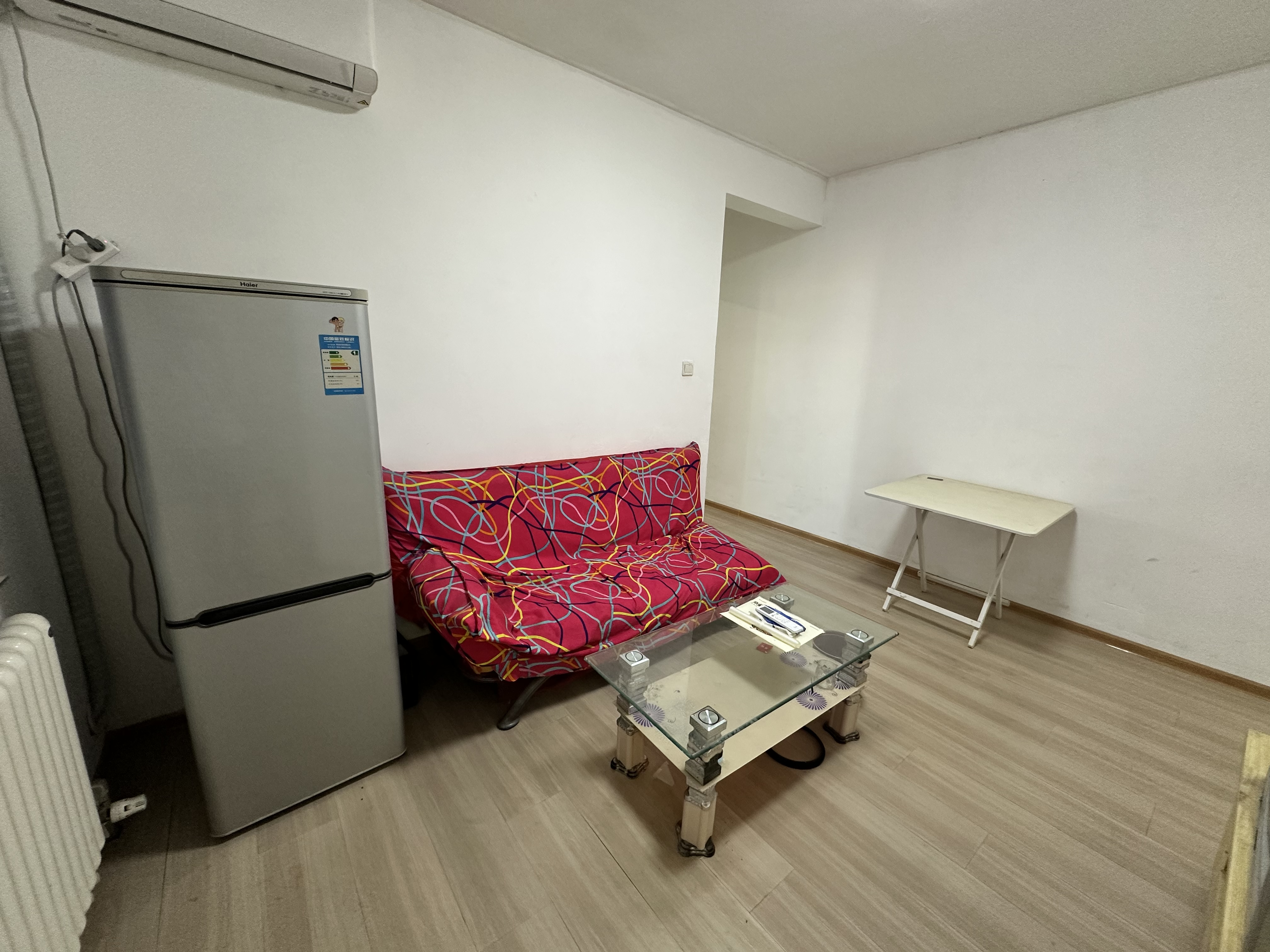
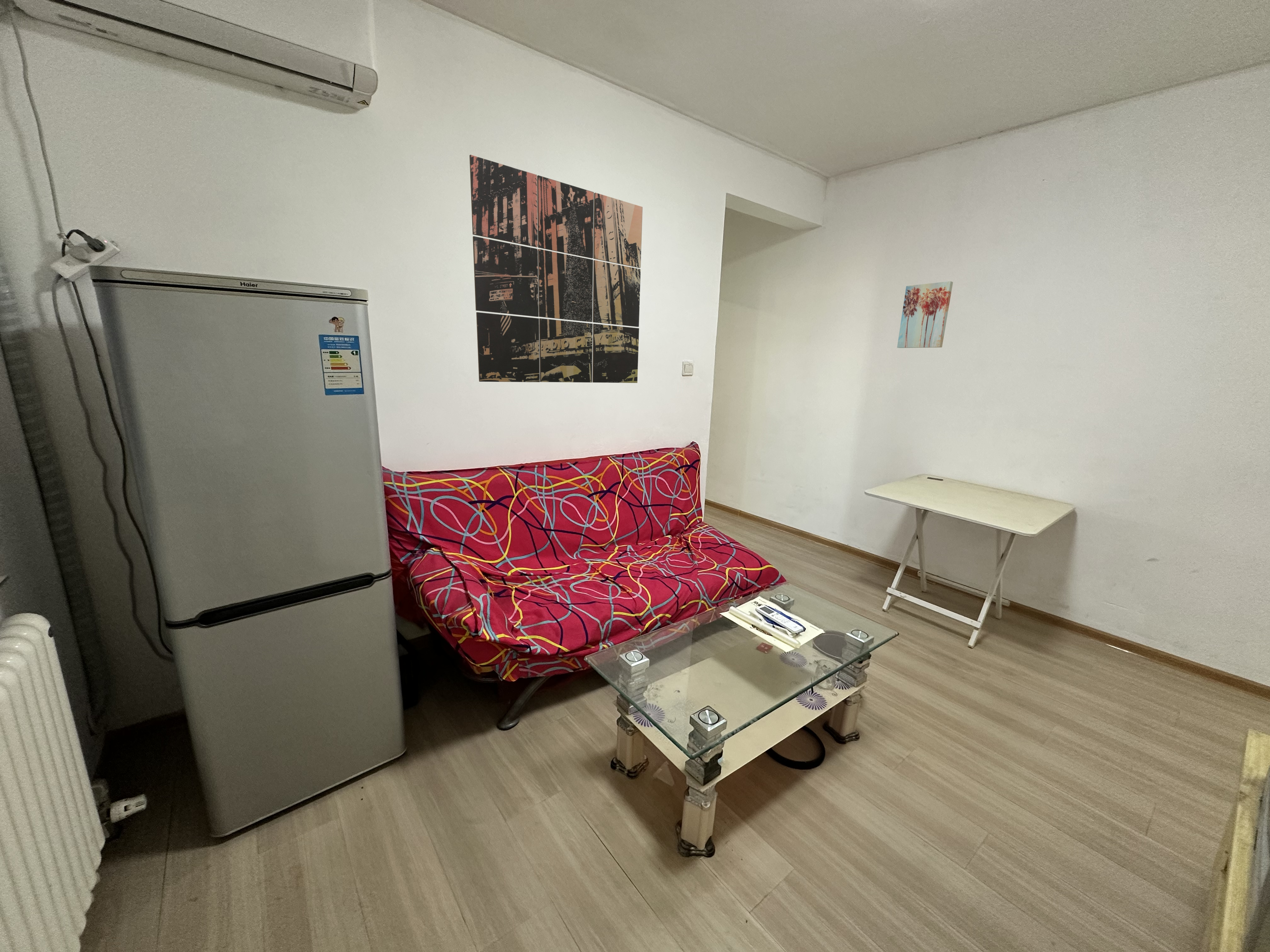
+ wall art (567, 287)
+ wall art (924, 316)
